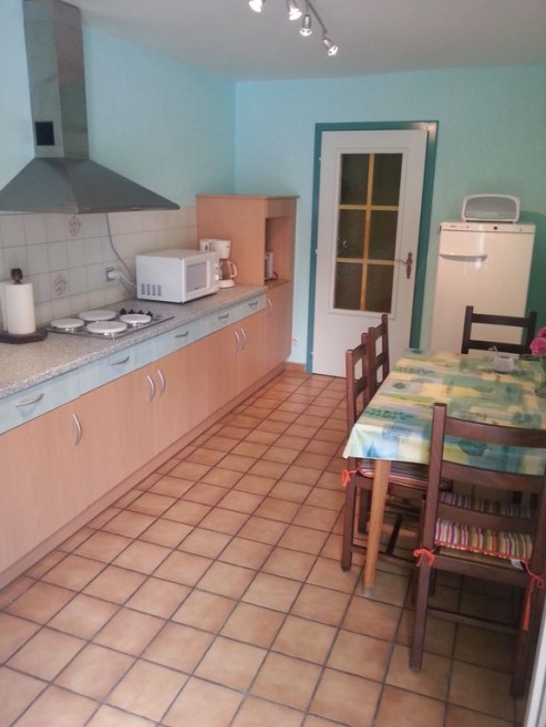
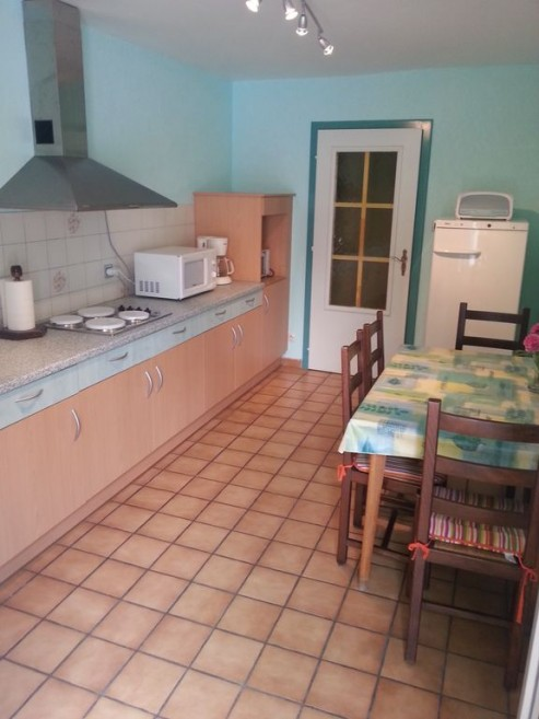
- mug (499, 359)
